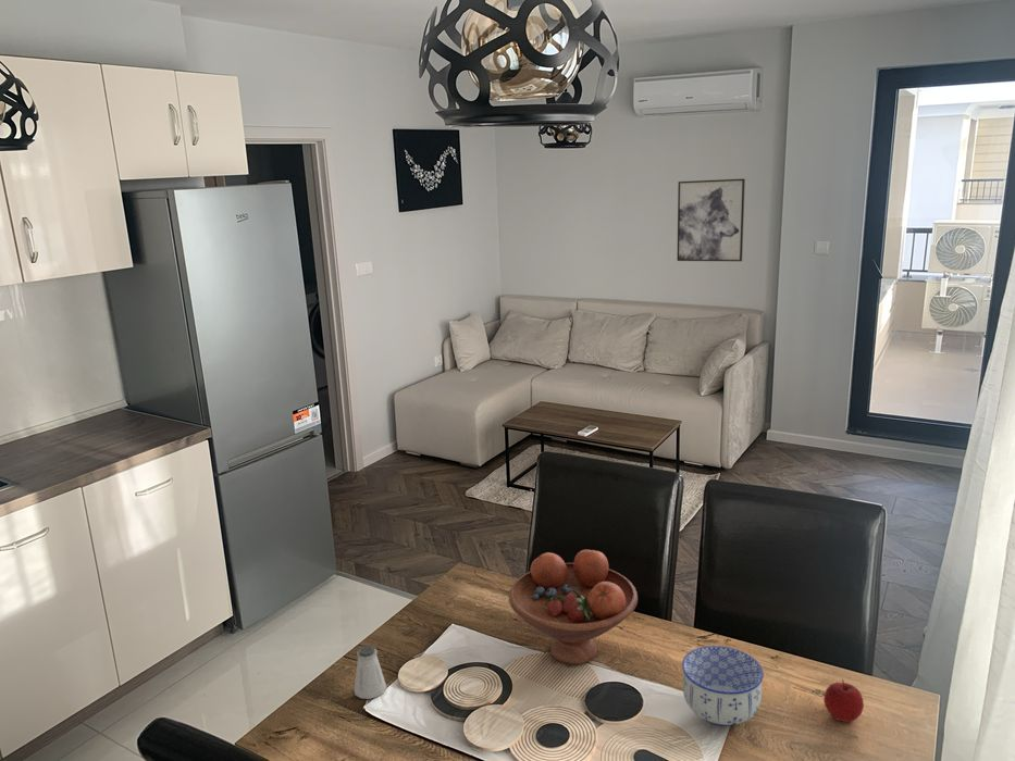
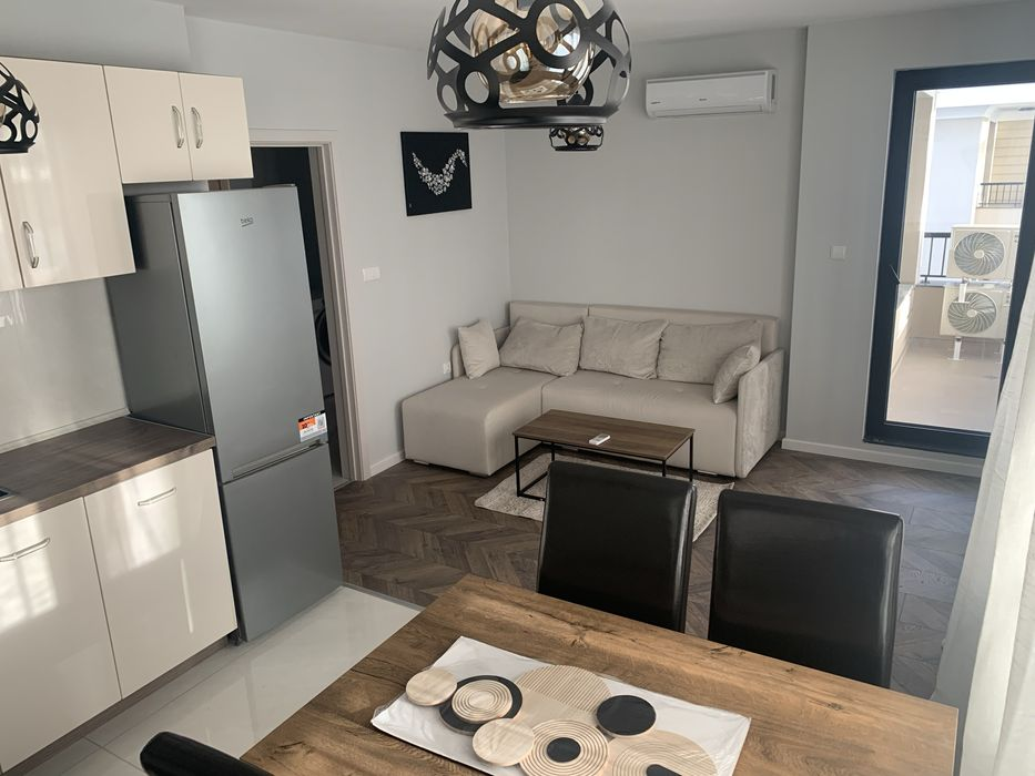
- wall art (709, 221)
- apple (843, 698)
- saltshaker (368, 669)
- fruit bowl (572, 610)
- bowl (721, 691)
